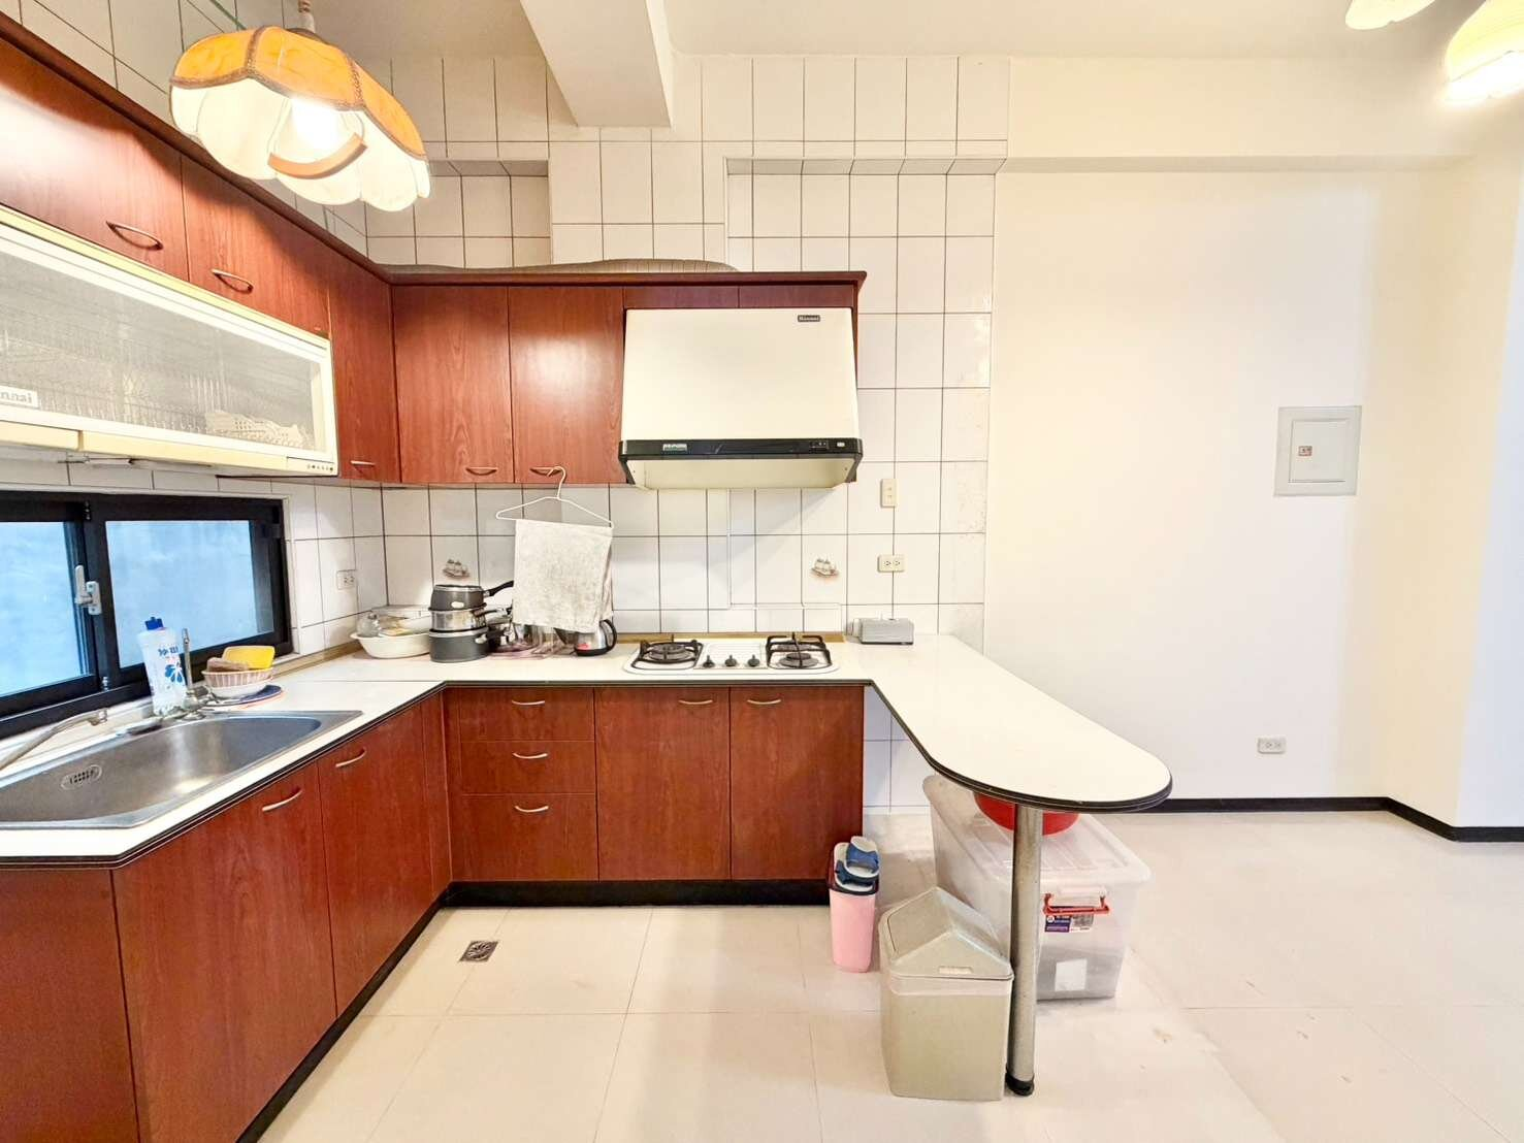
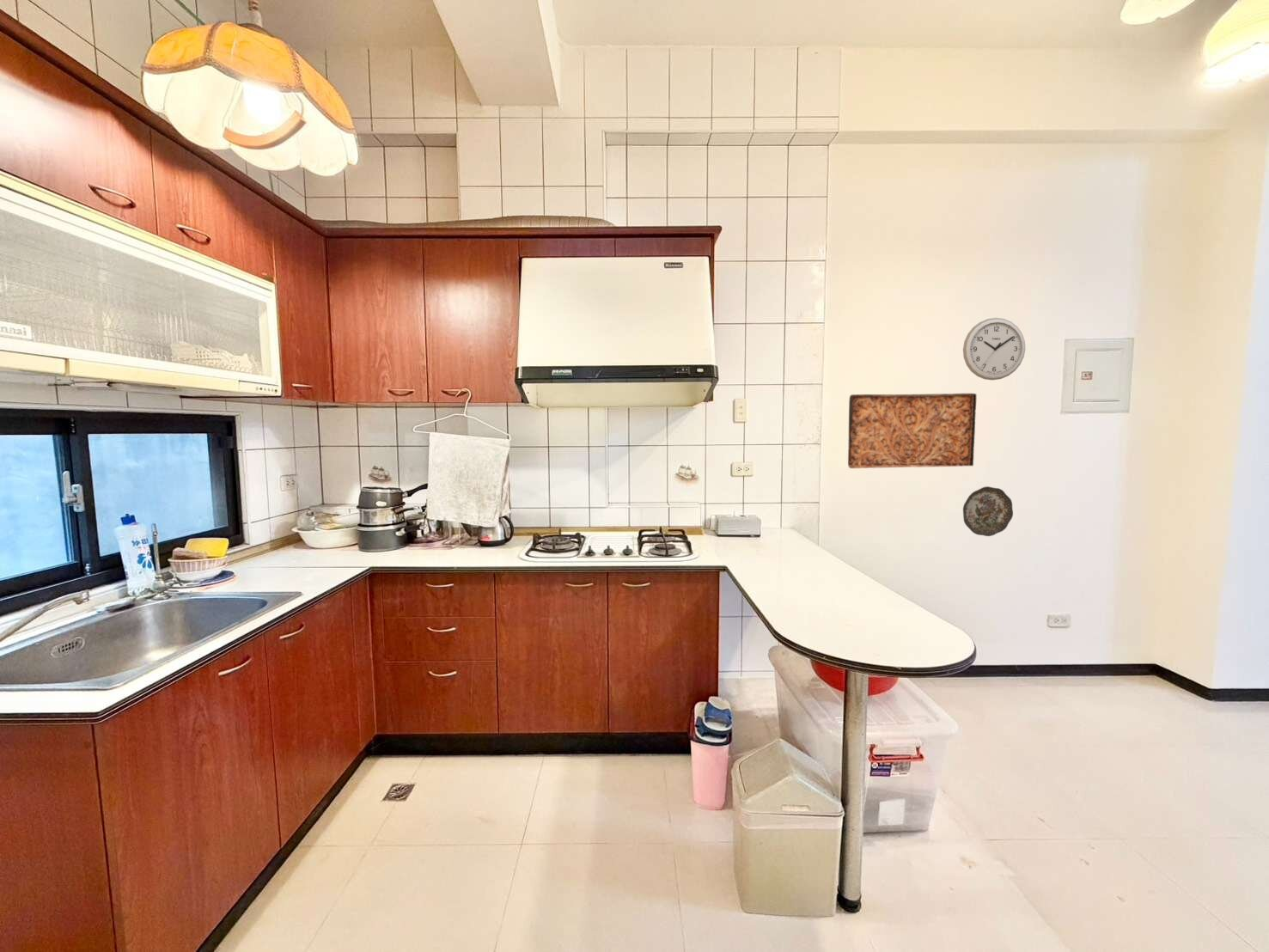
+ relief panel (911, 430)
+ wall clock (995, 349)
+ decorative plate (986, 511)
